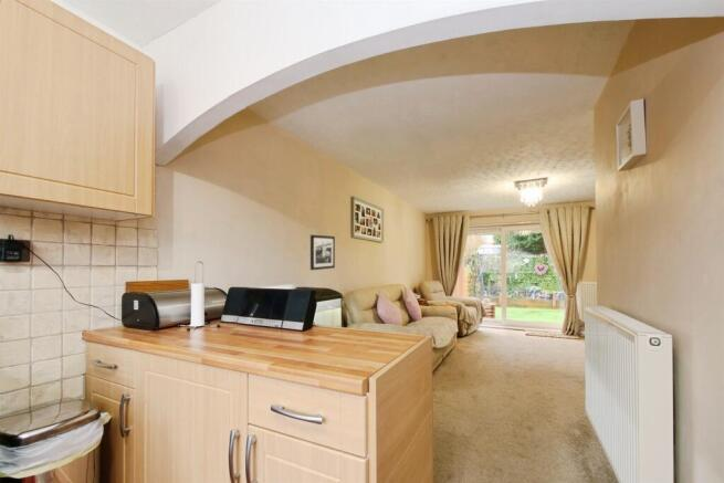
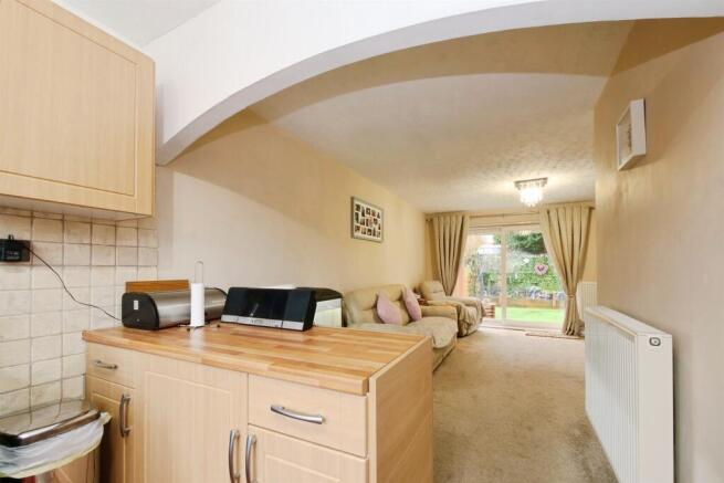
- picture frame (323, 252)
